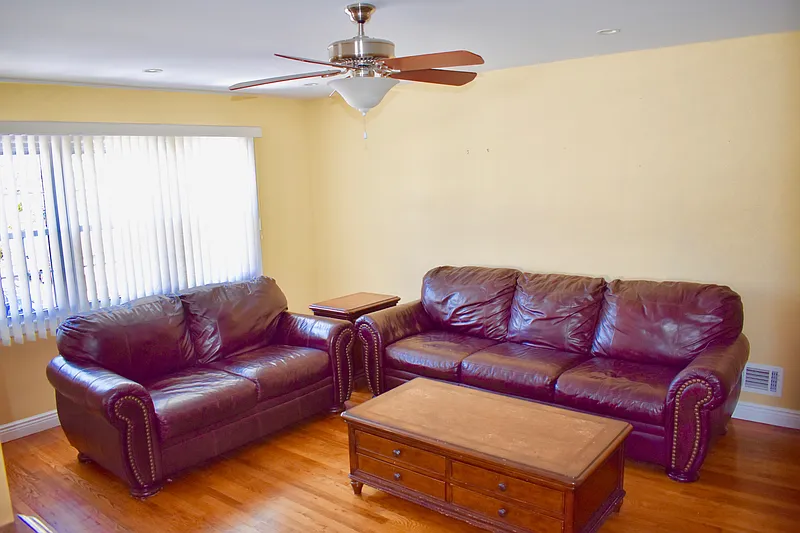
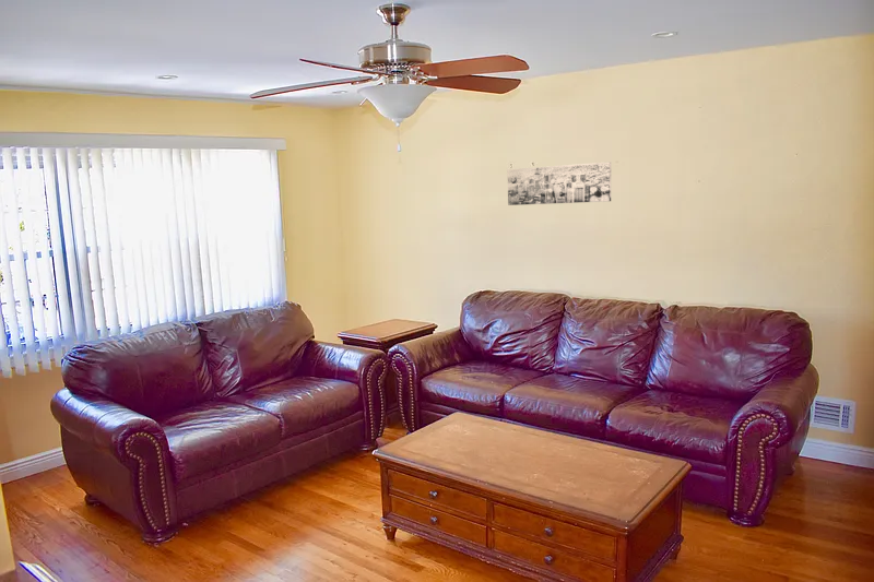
+ wall art (556, 185)
